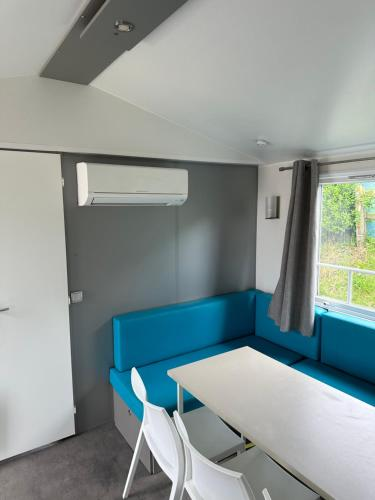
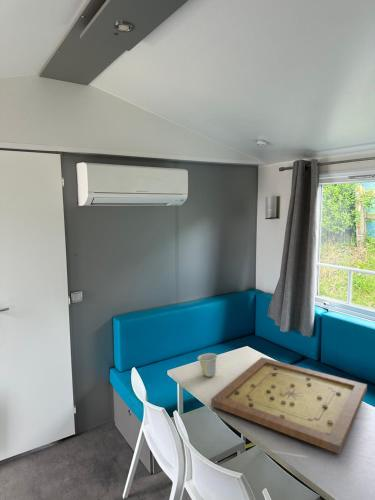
+ cup (207, 365)
+ gameboard (291, 396)
